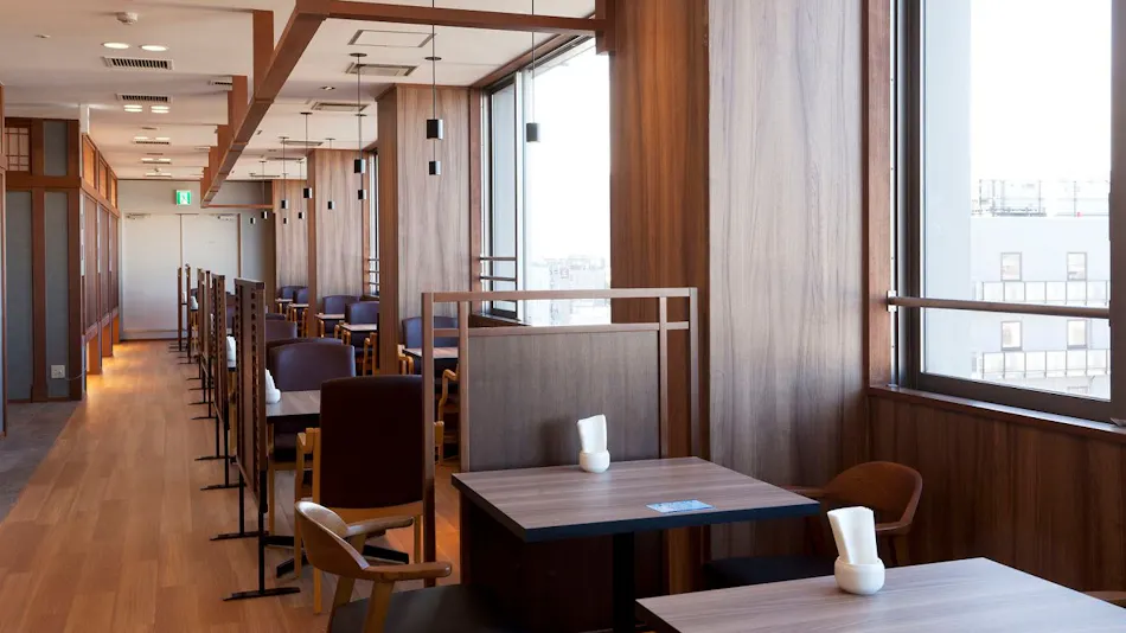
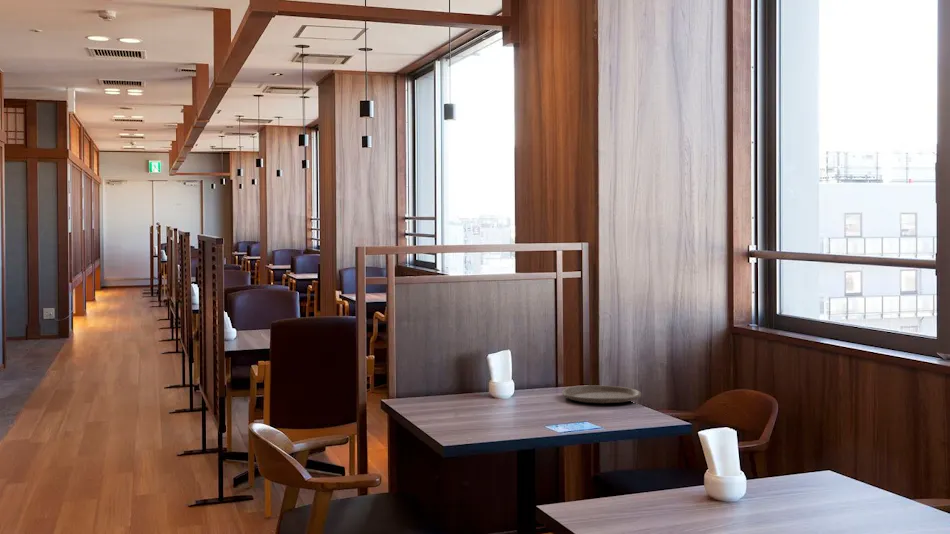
+ plate (601, 394)
